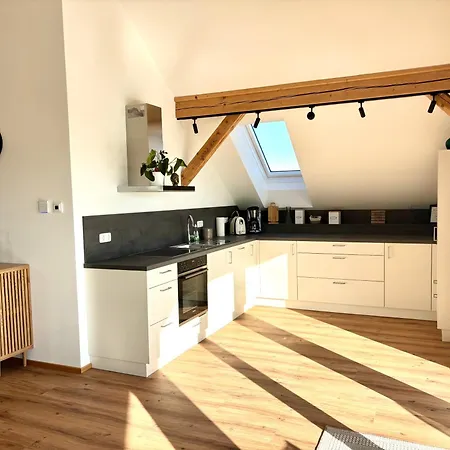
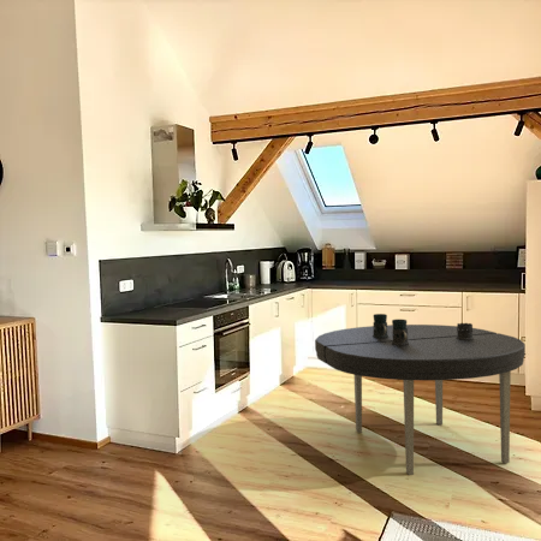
+ dining table (415, 379)
